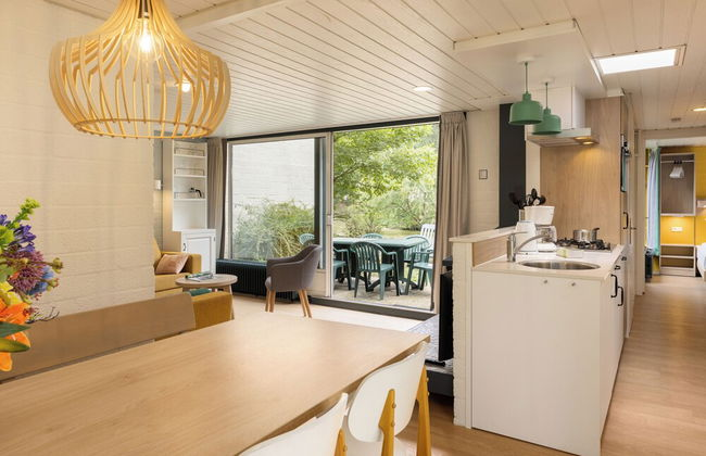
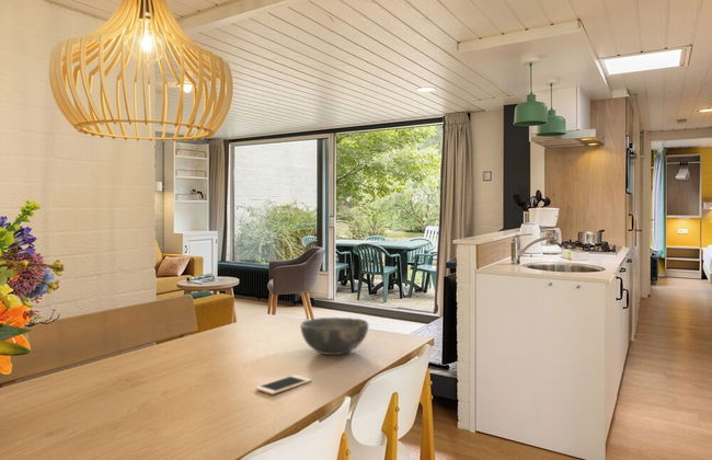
+ cell phone (284, 383)
+ bowl (334, 336)
